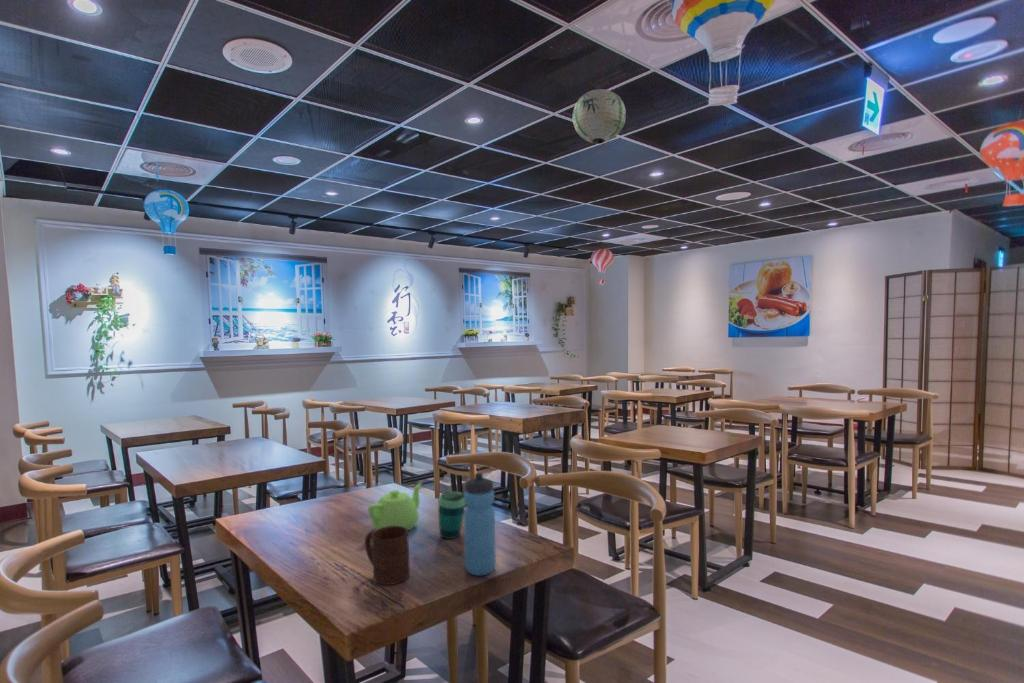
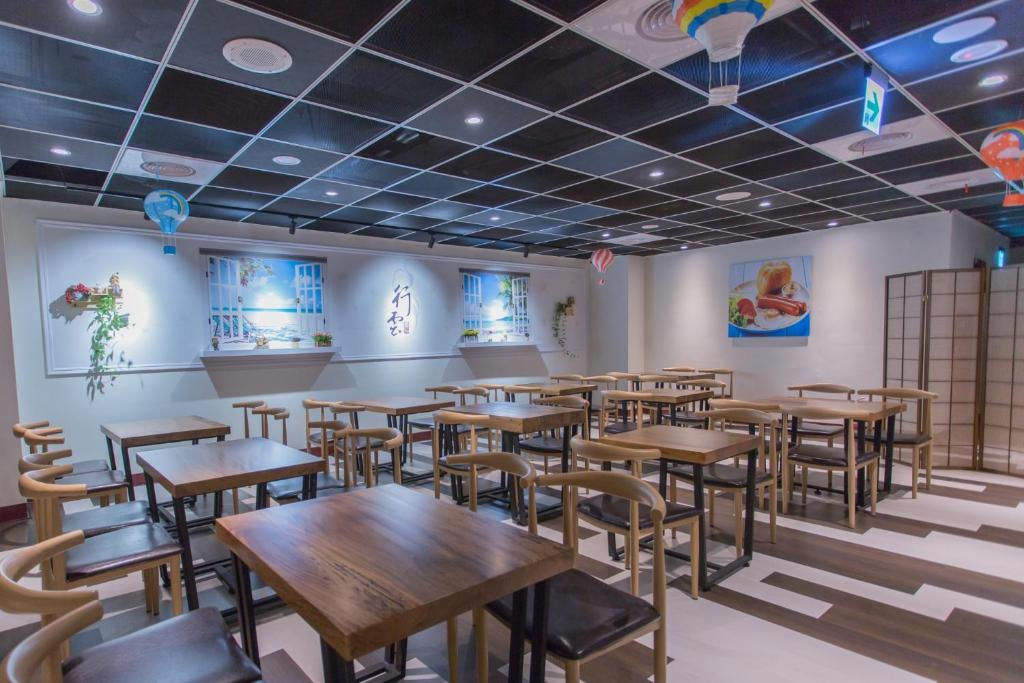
- paper lantern (598, 117)
- teapot (397, 508)
- cup (452, 515)
- water bottle (479, 521)
- cup (385, 554)
